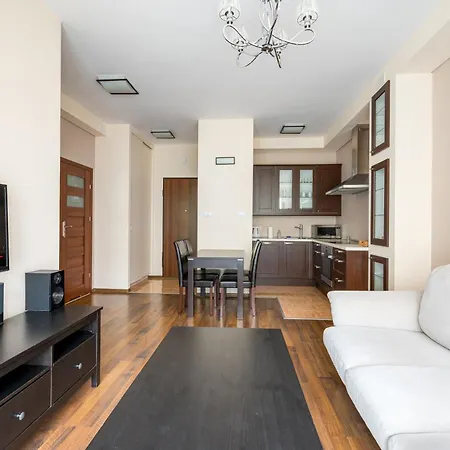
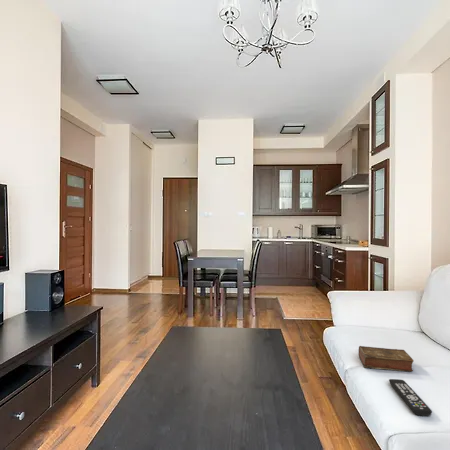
+ book (384, 357)
+ remote control (408, 395)
